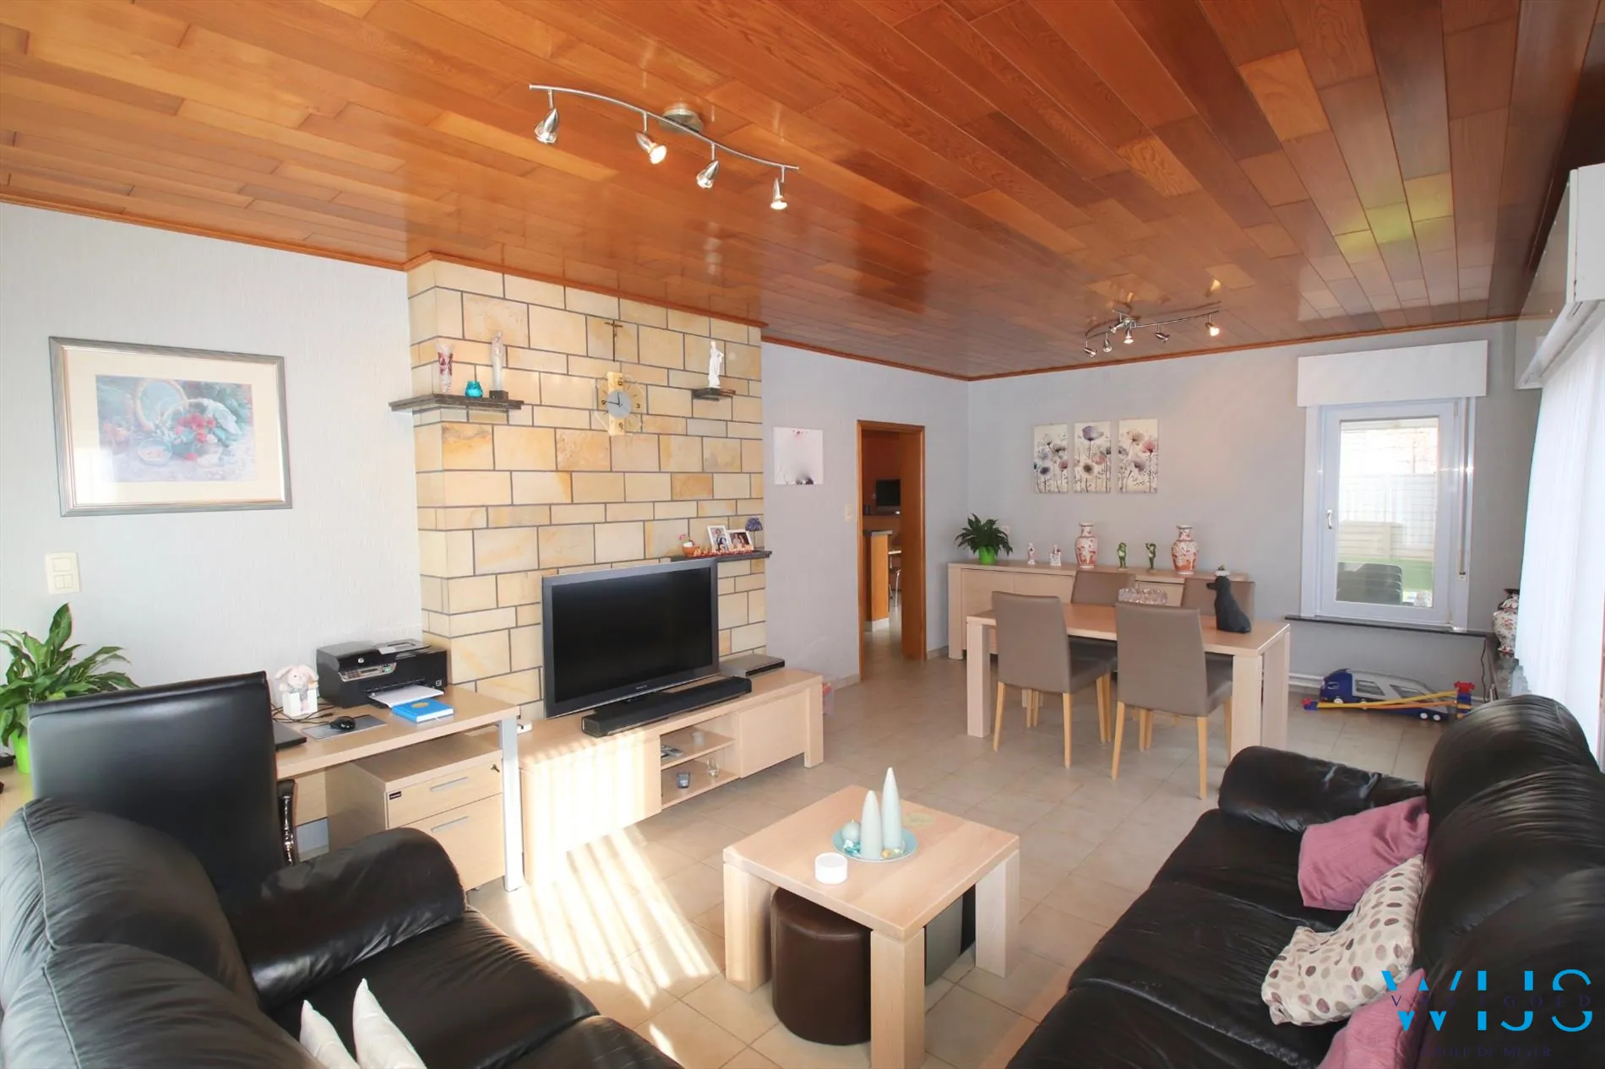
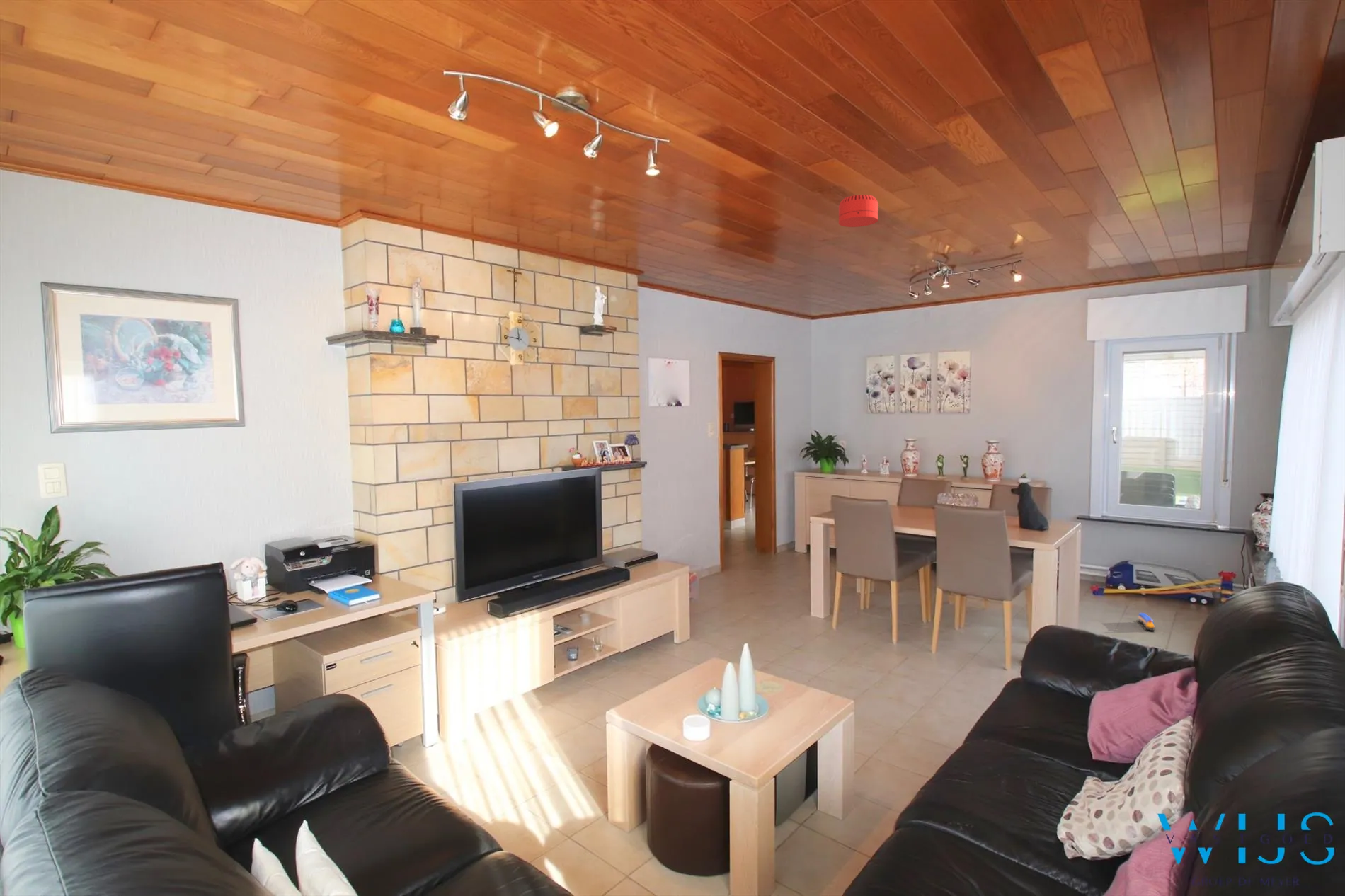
+ toy train (1145, 621)
+ smoke detector (858, 210)
